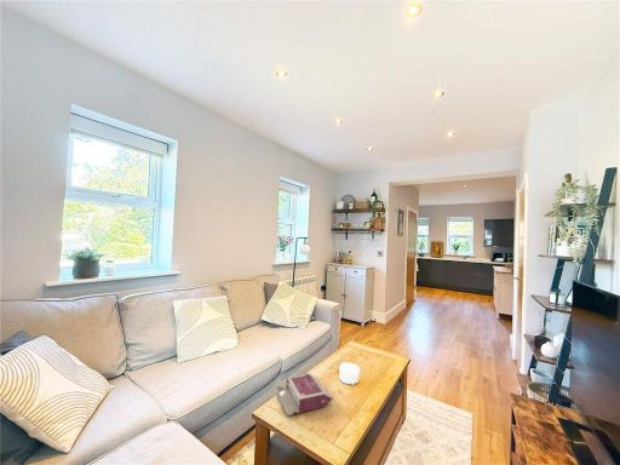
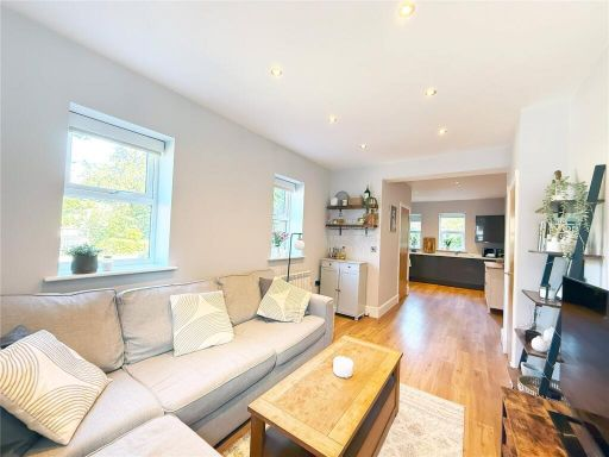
- book (303, 391)
